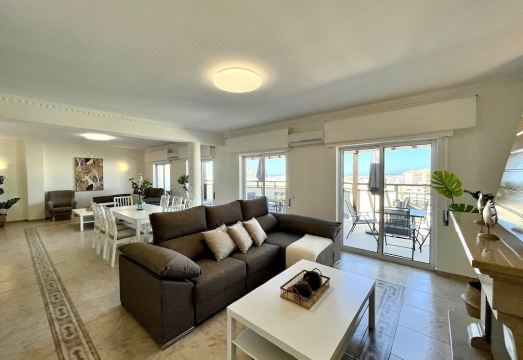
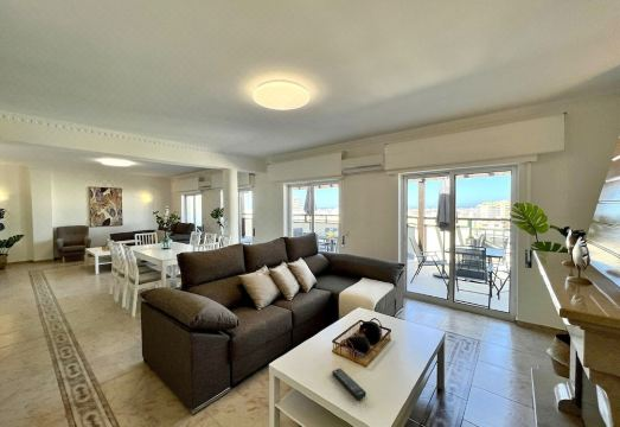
+ remote control (347, 382)
